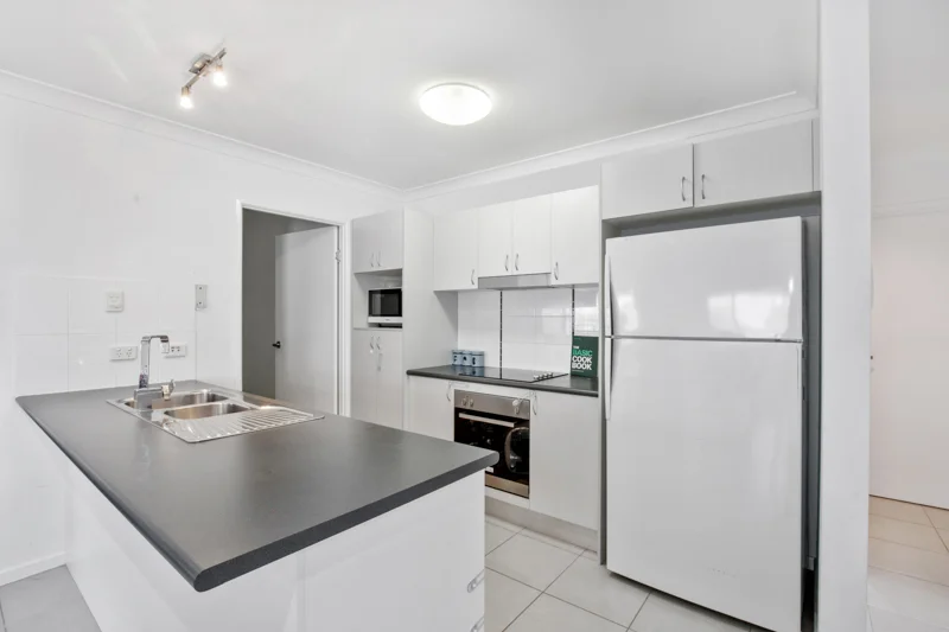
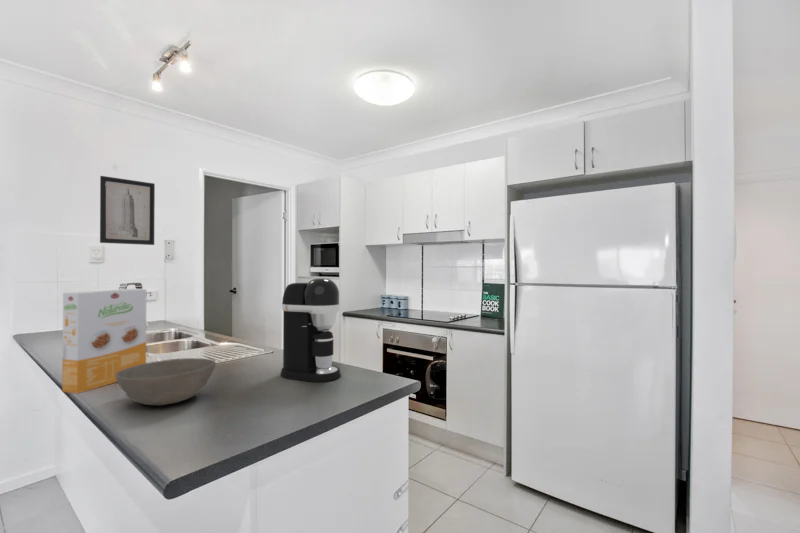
+ cereal box (107, 336)
+ bowl (168, 382)
+ wall art (128, 211)
+ coffee maker (310, 326)
